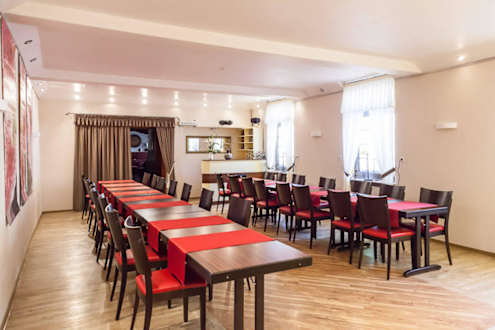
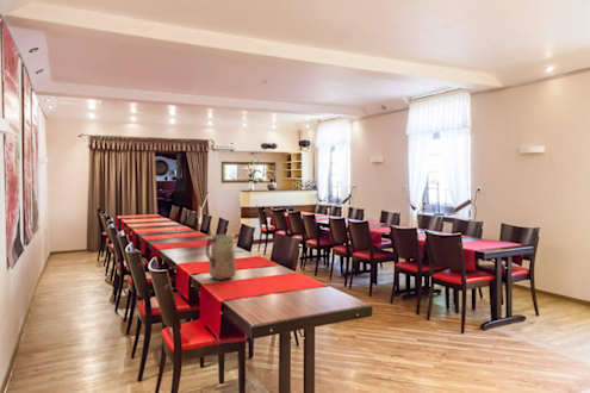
+ vase (221, 256)
